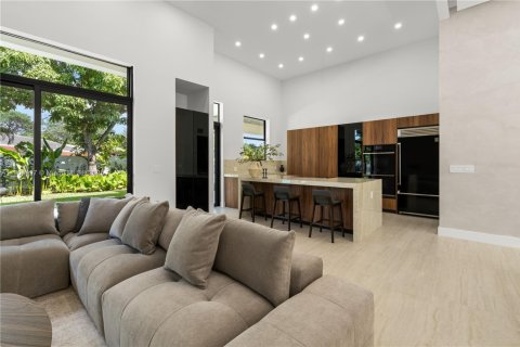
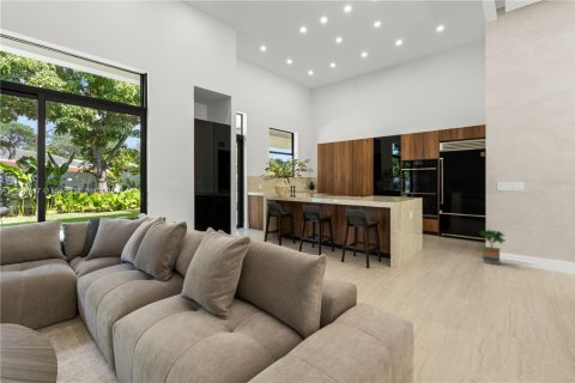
+ potted tree (491, 245)
